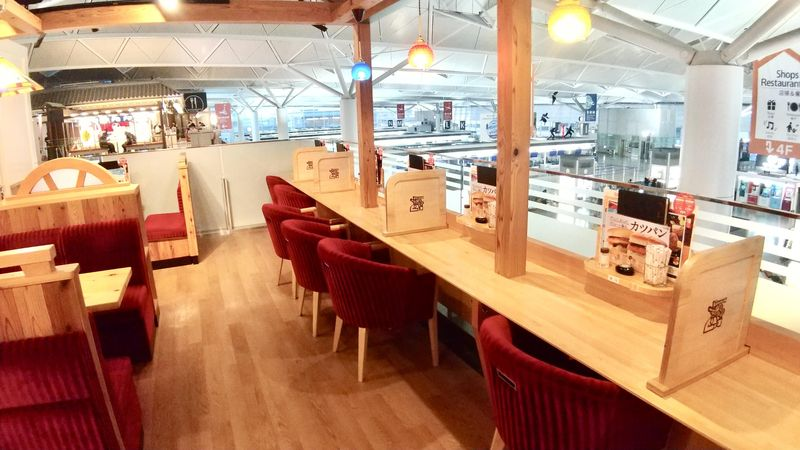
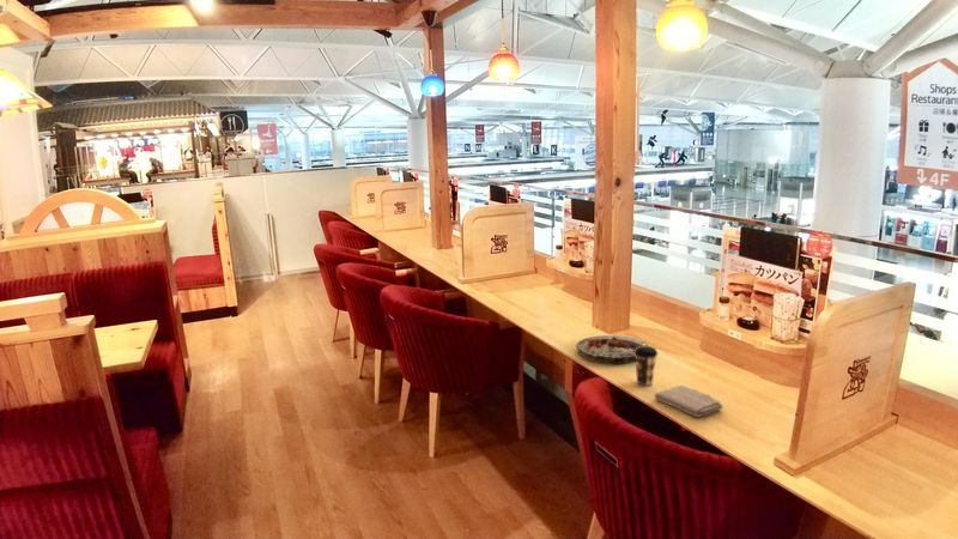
+ plate (612, 346)
+ coffee cup (644, 365)
+ washcloth (687, 399)
